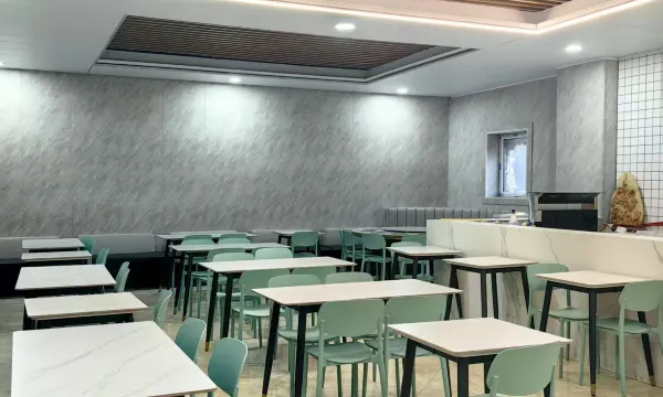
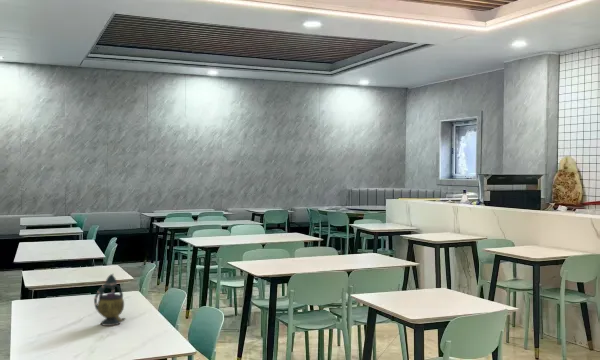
+ teapot (113, 300)
